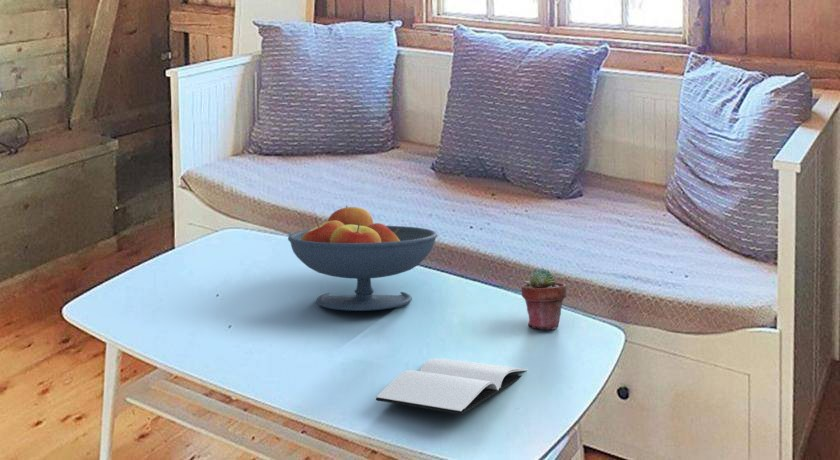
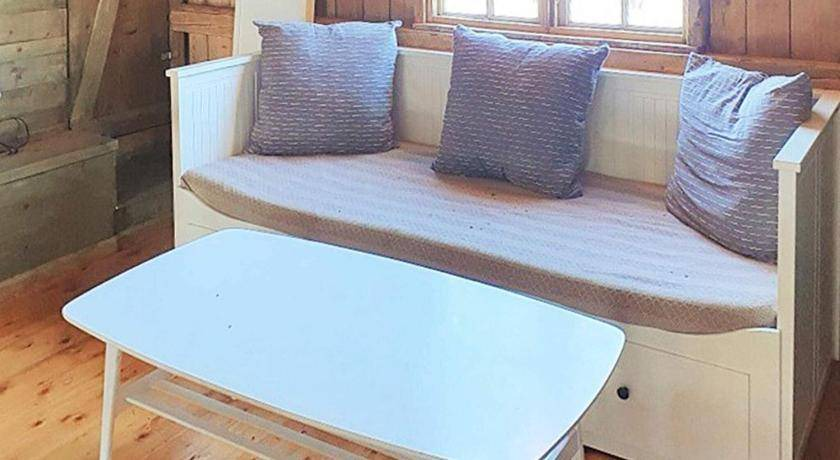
- book (457, 379)
- fruit bowl (363, 255)
- potted succulent (543, 297)
